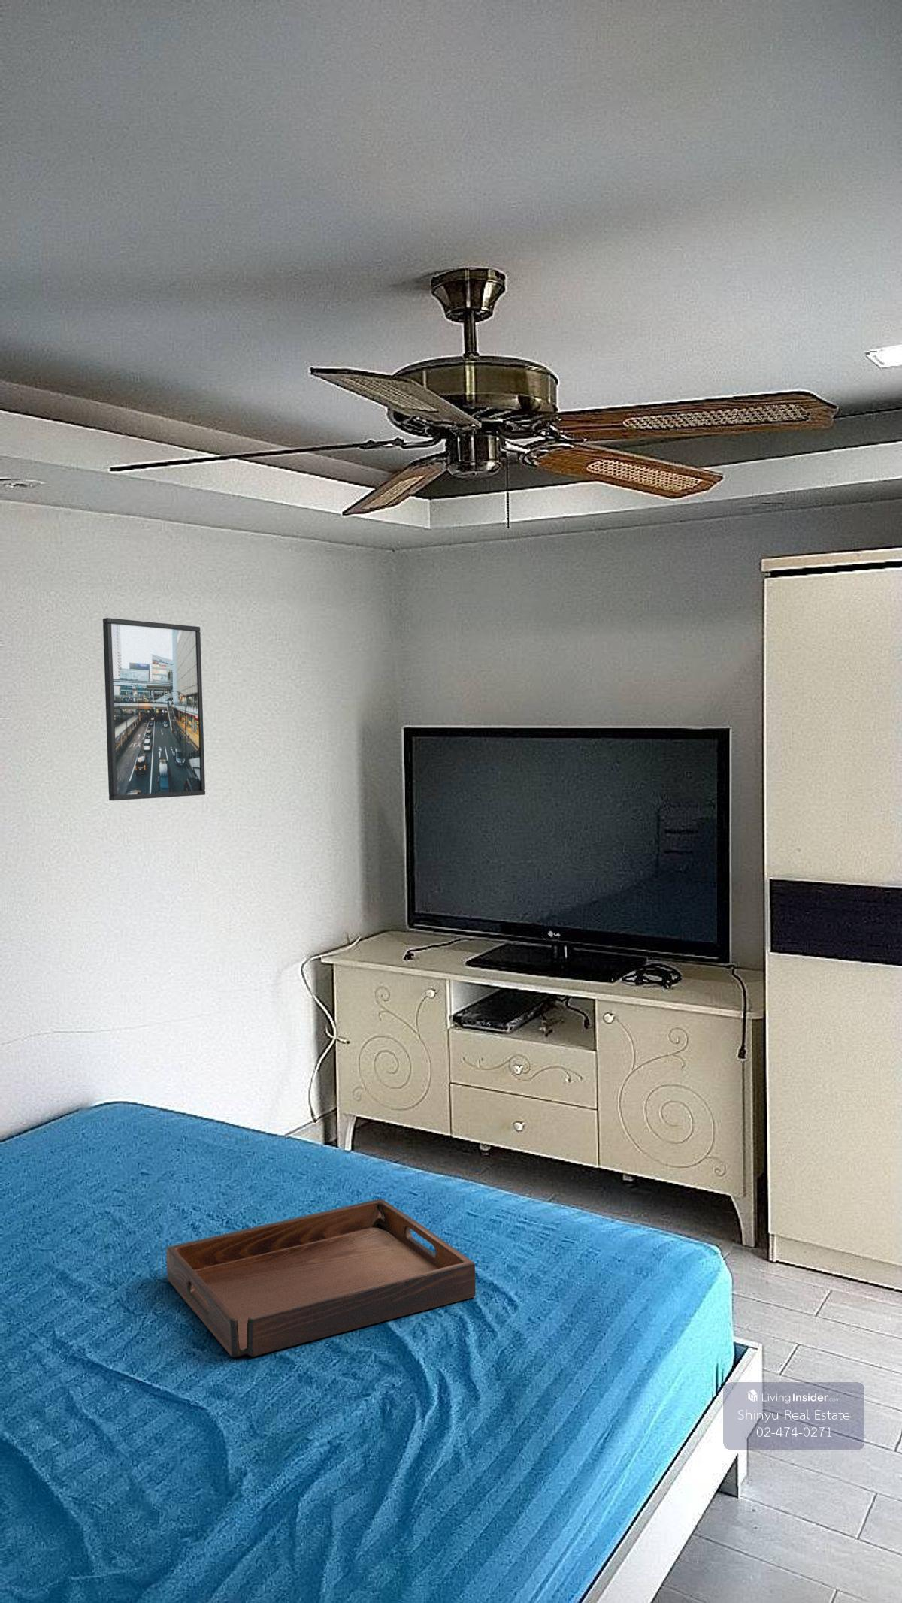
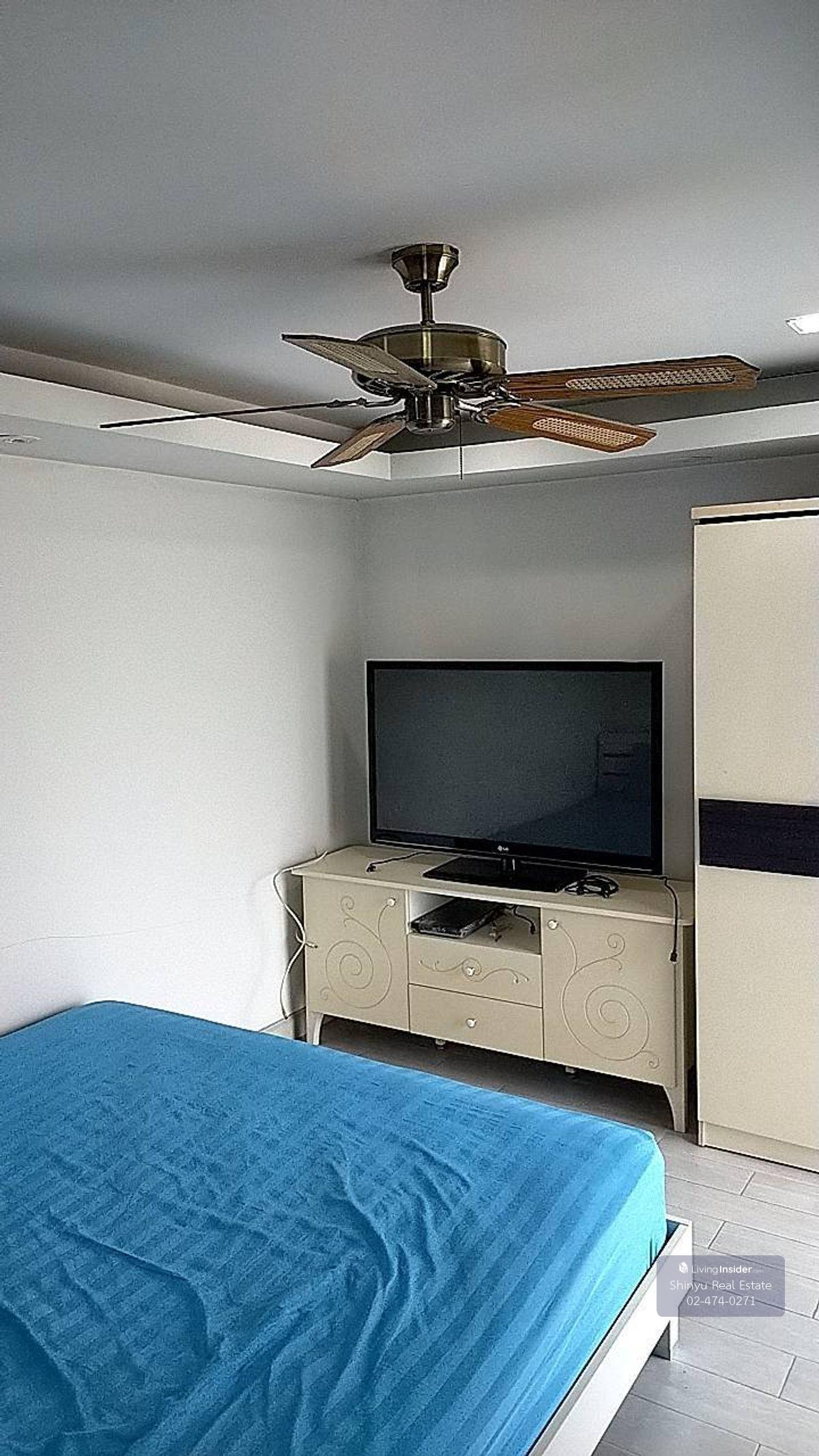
- serving tray (317, 1271)
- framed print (155, 710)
